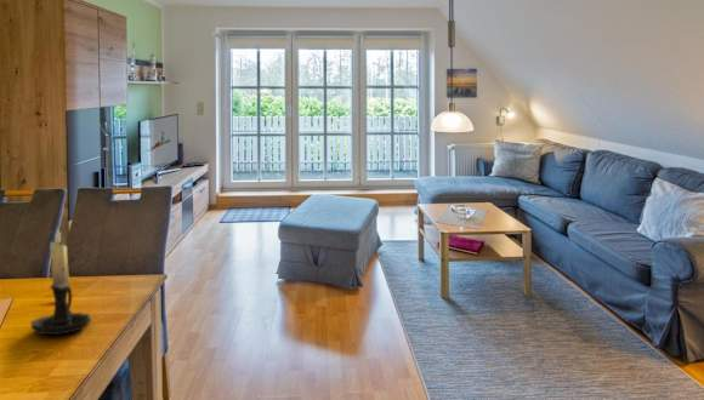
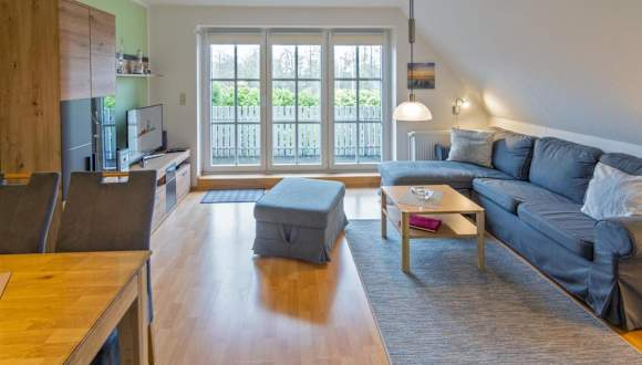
- candle holder (61, 276)
